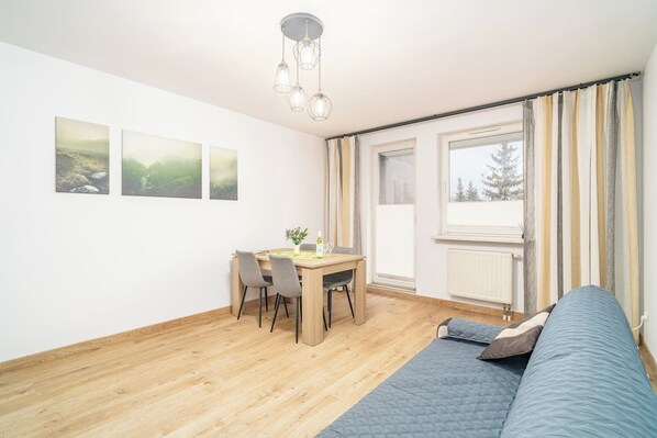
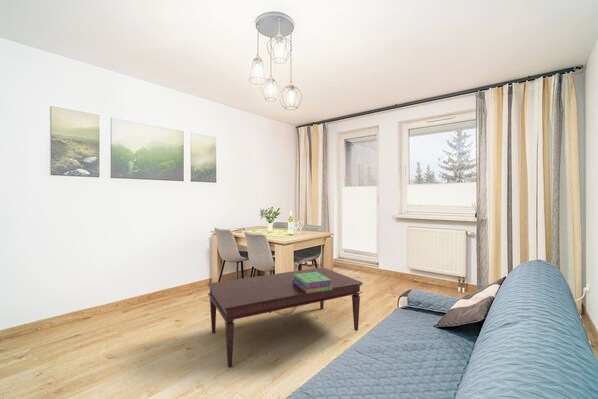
+ coffee table (285, 307)
+ stack of books (311, 281)
